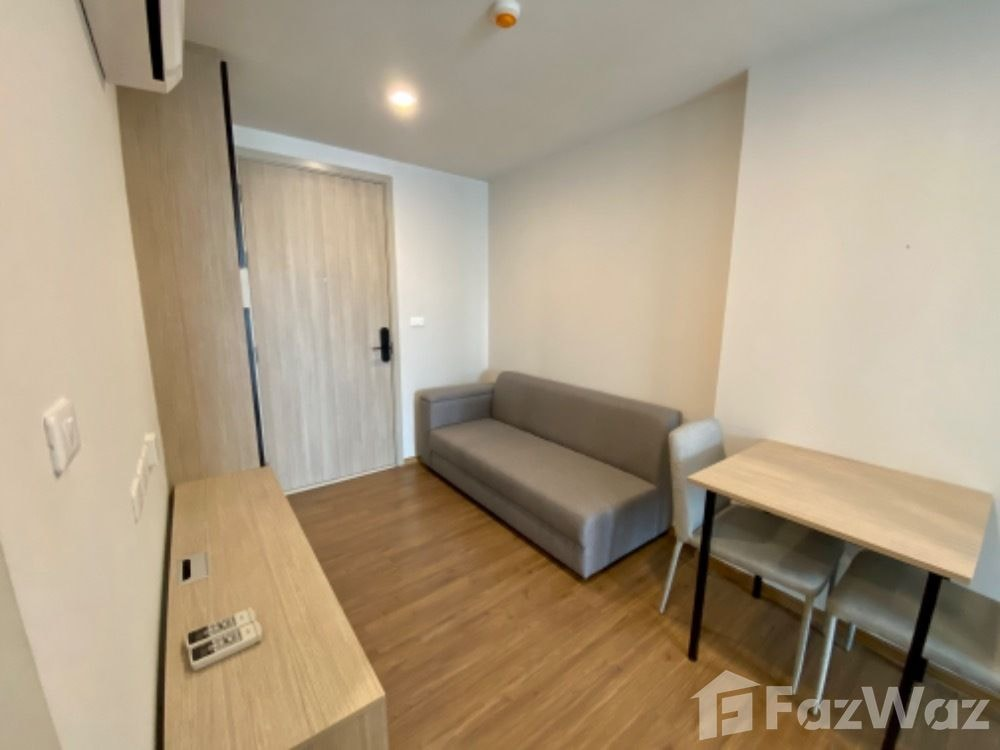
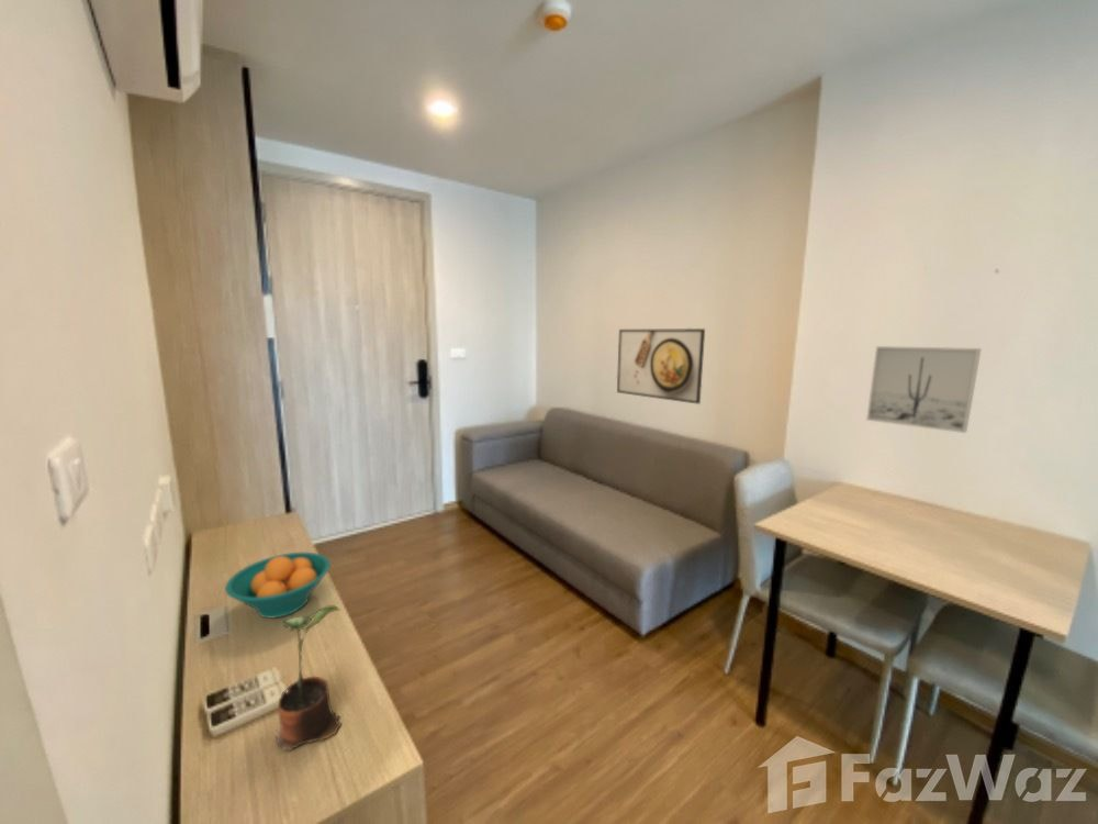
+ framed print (657, 364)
+ wall art (919, 387)
+ potted plant (301, 659)
+ fruit bowl (281, 582)
